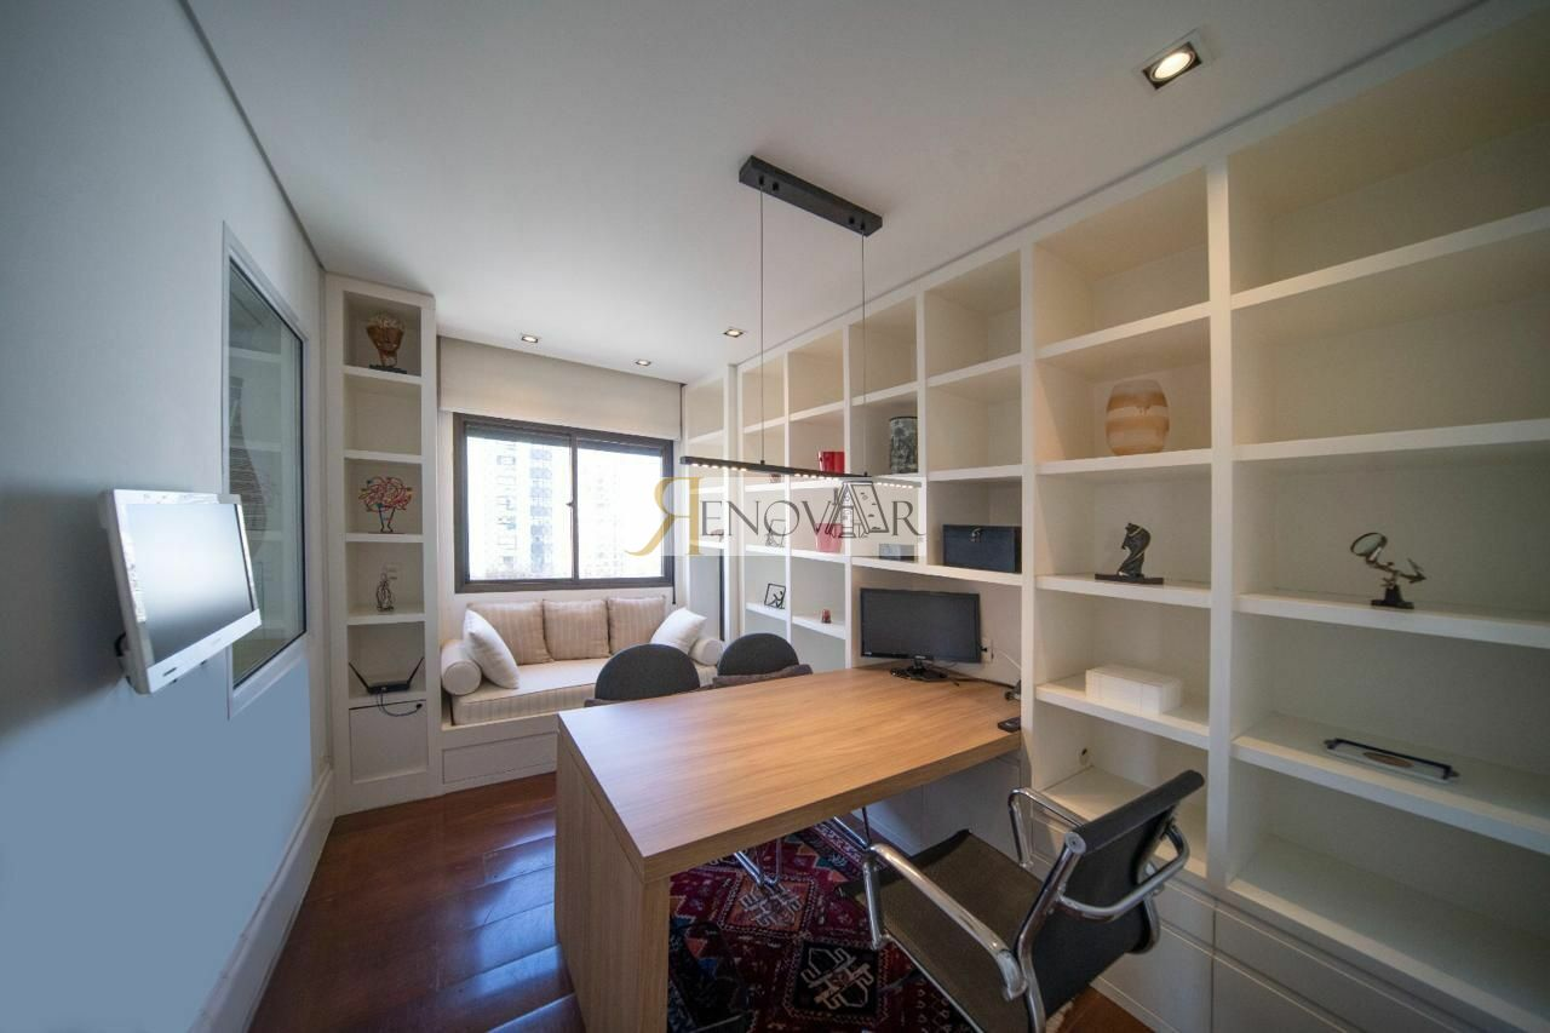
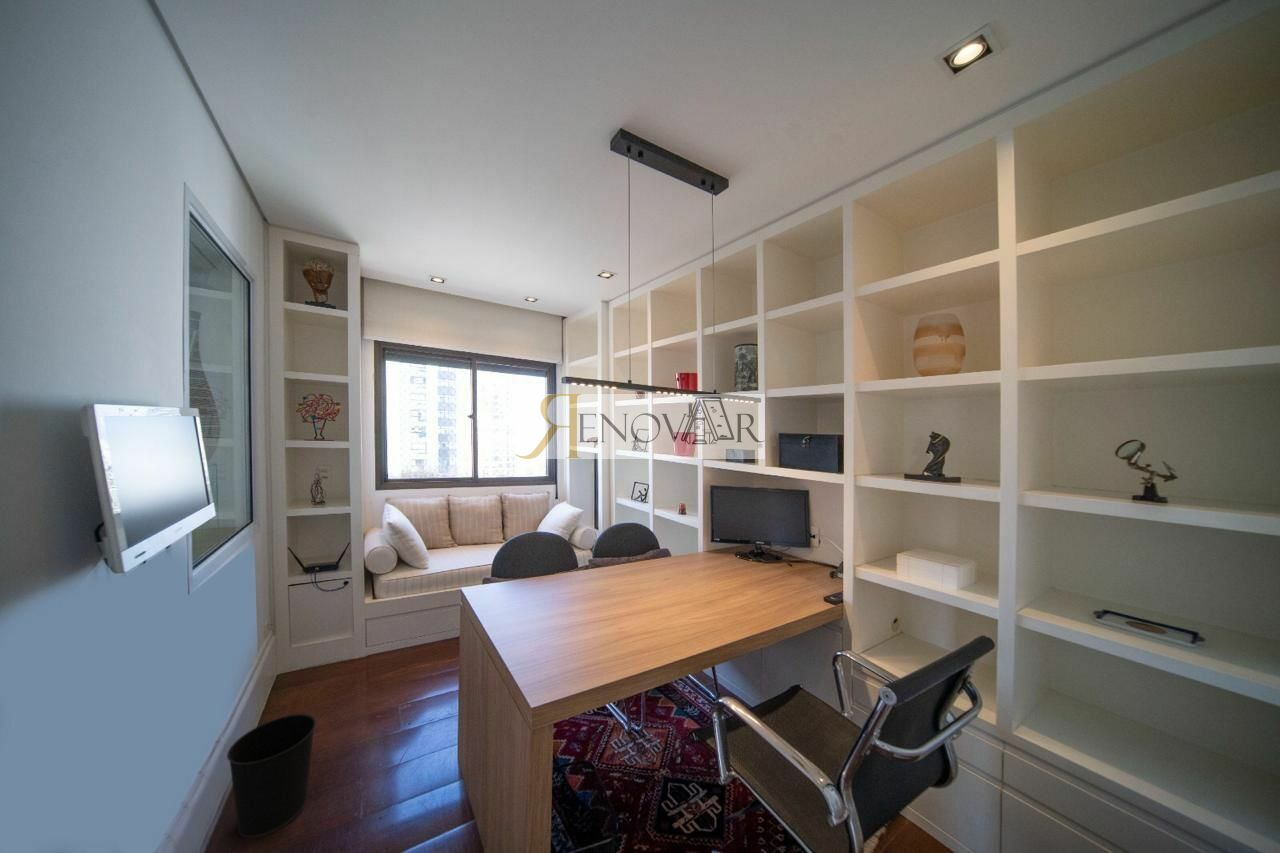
+ wastebasket (273, 775)
